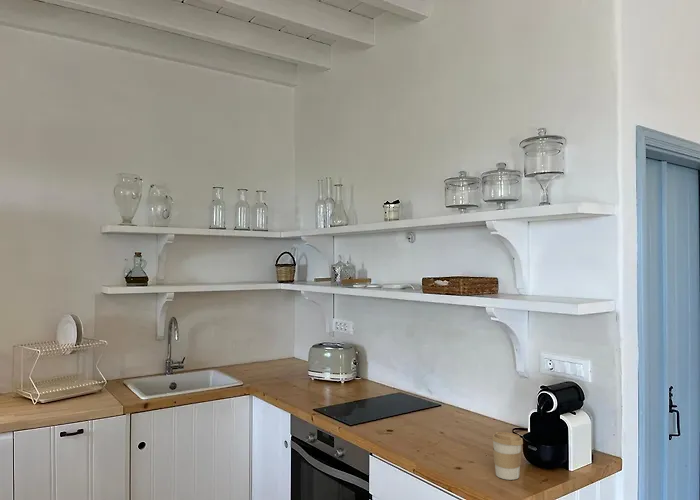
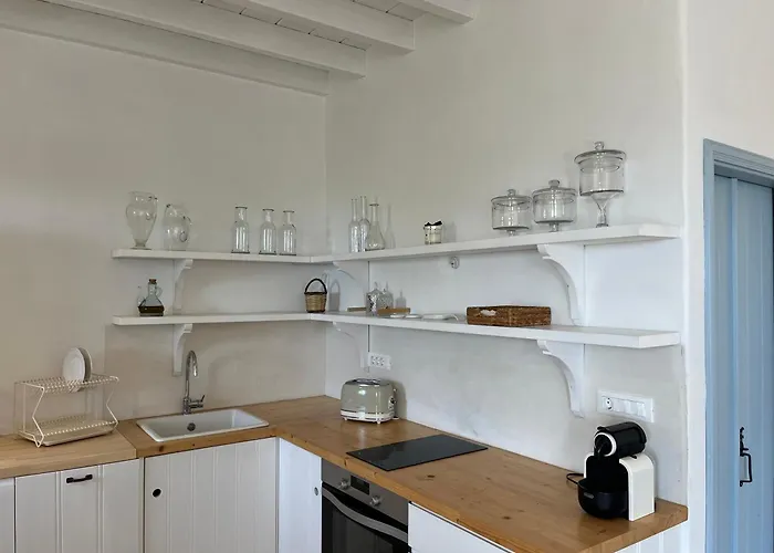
- coffee cup (507, 454)
